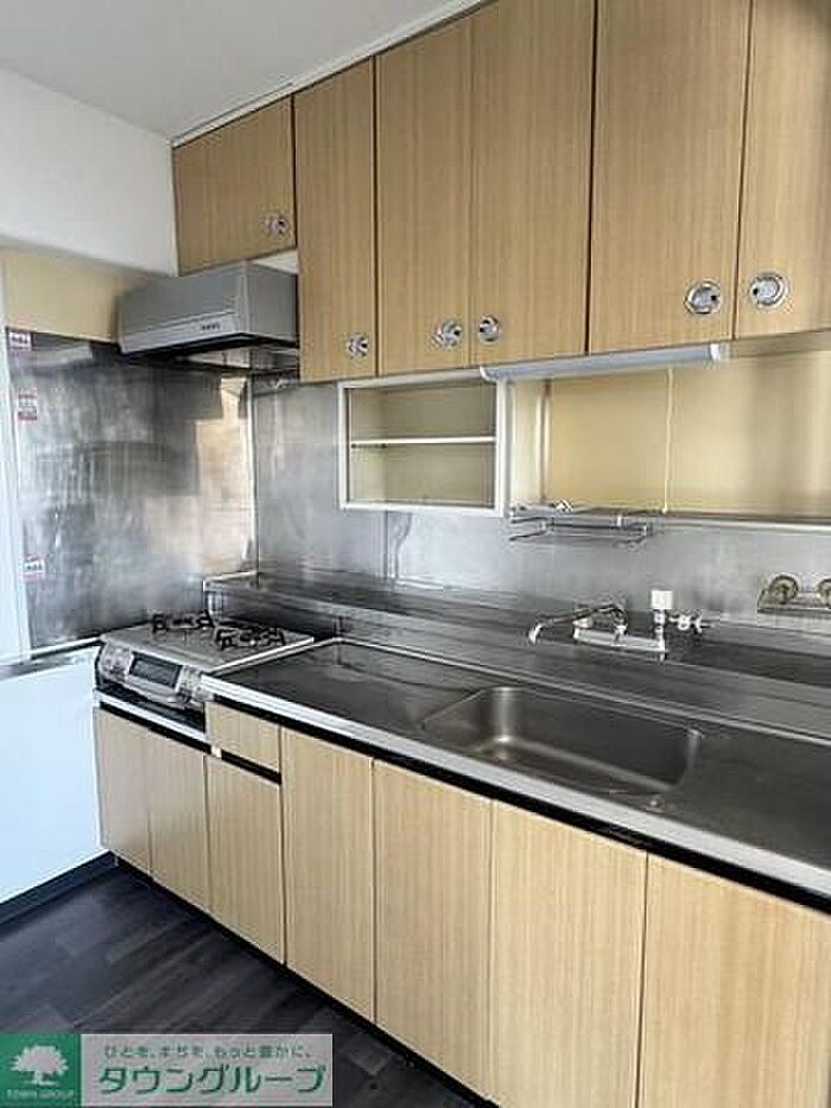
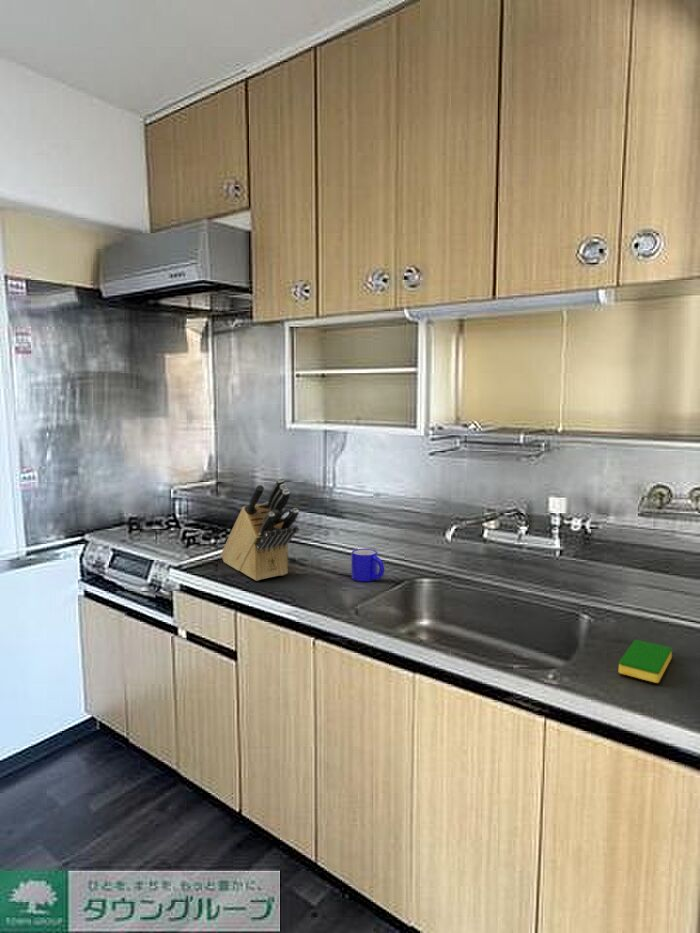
+ dish sponge (645, 660)
+ mug (369, 566)
+ knife block (258, 523)
